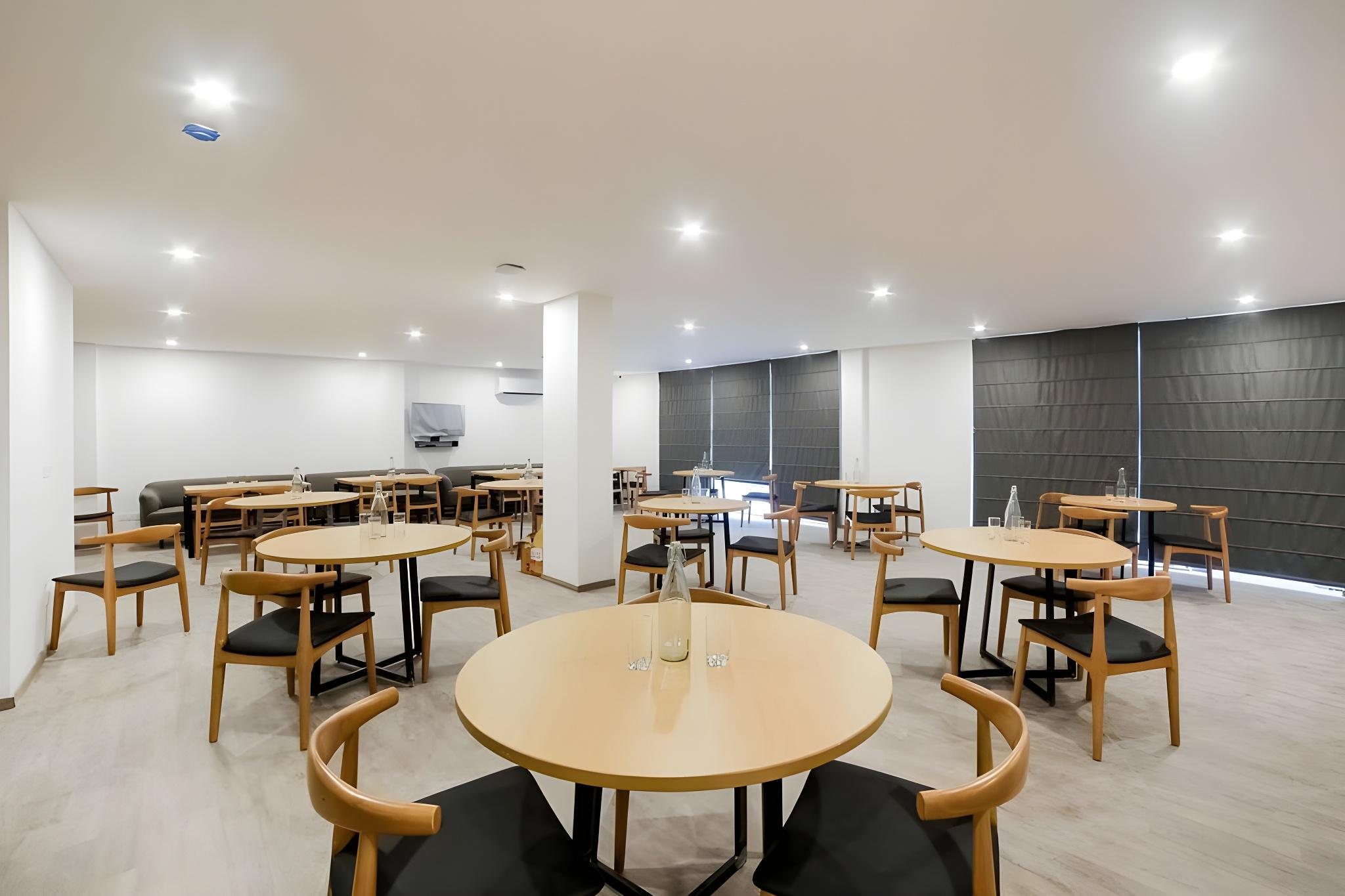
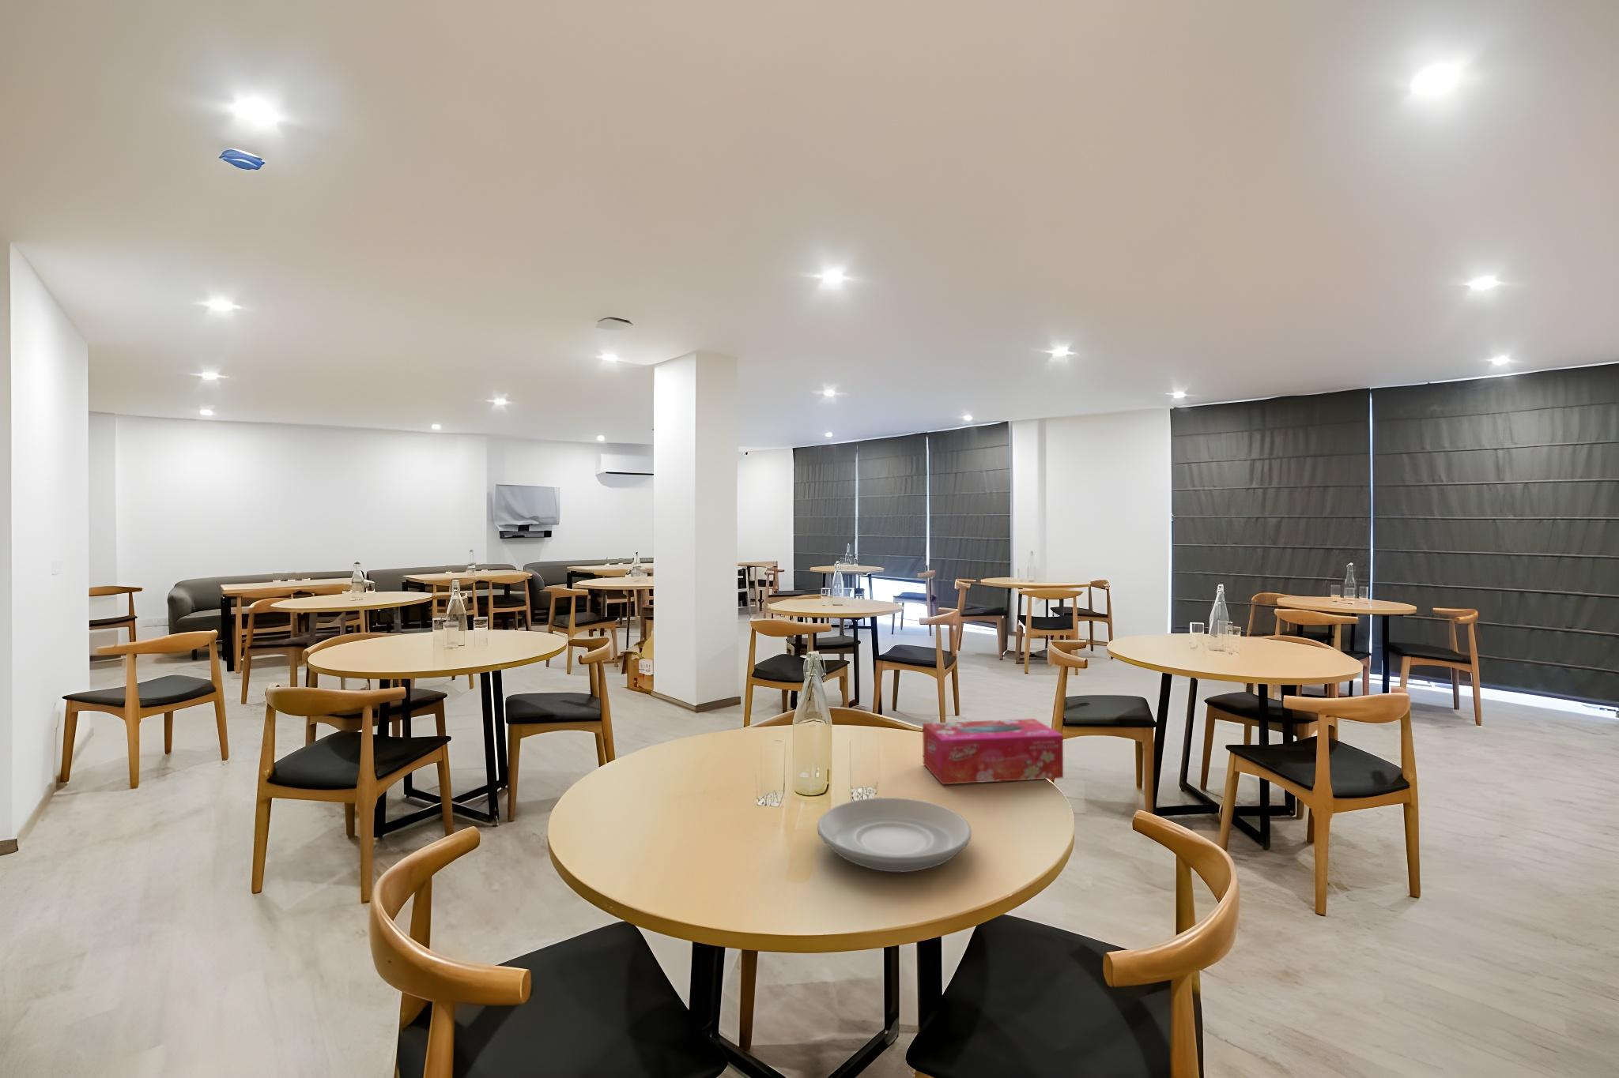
+ tissue box (991, 750)
+ plate (893, 836)
